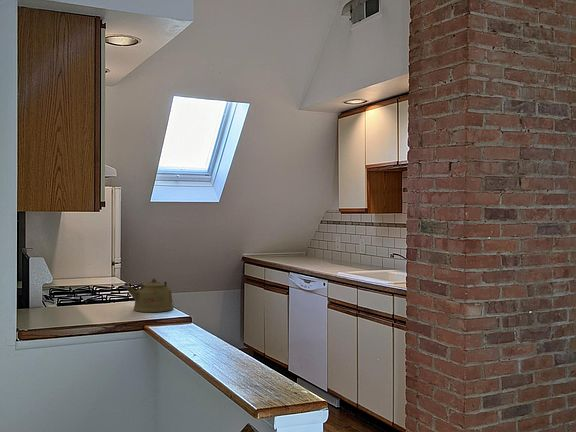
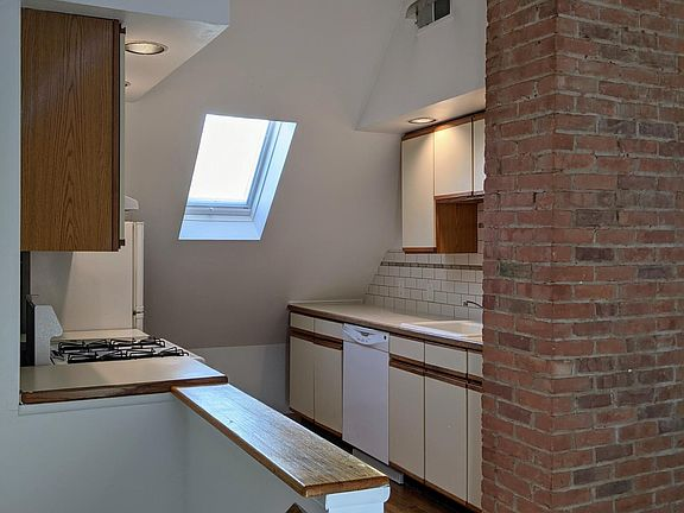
- kettle (149, 293)
